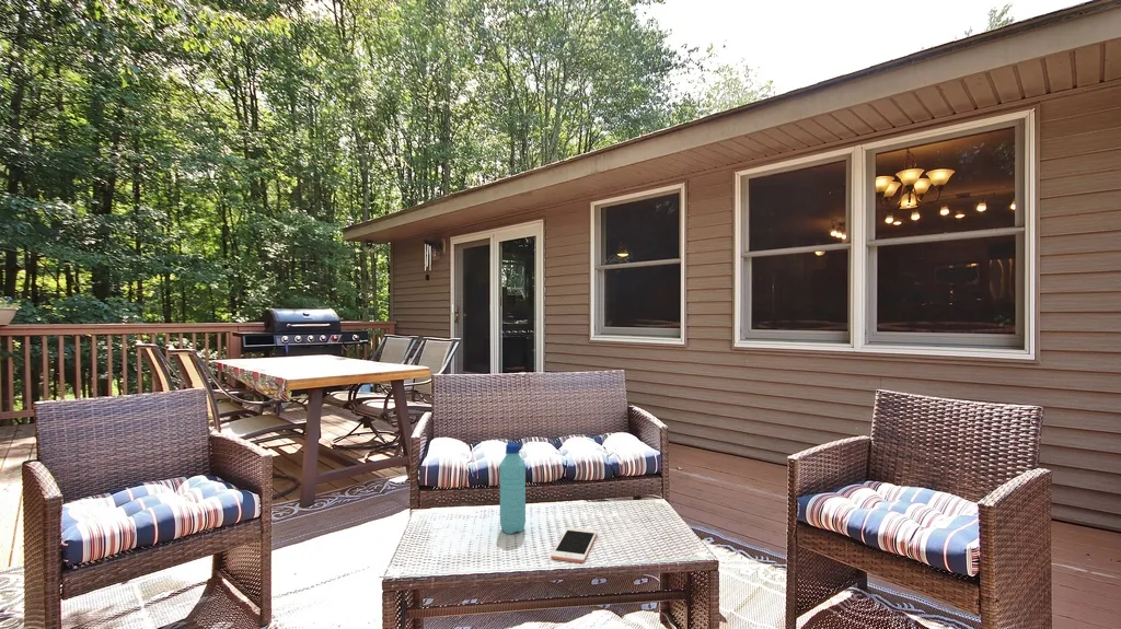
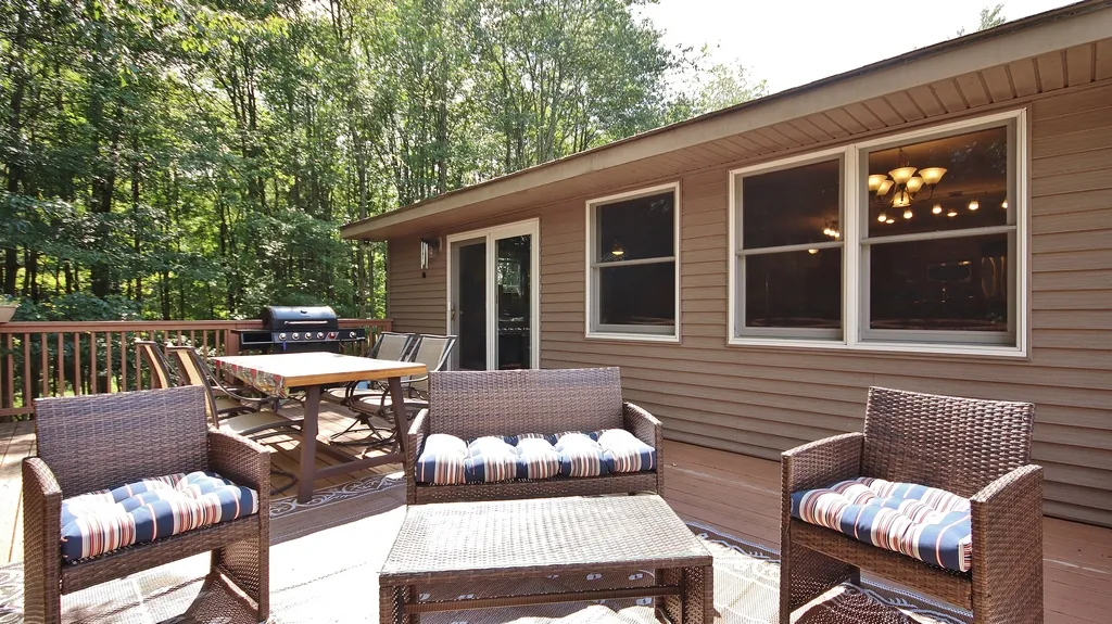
- water bottle (512, 487)
- cell phone (575, 544)
